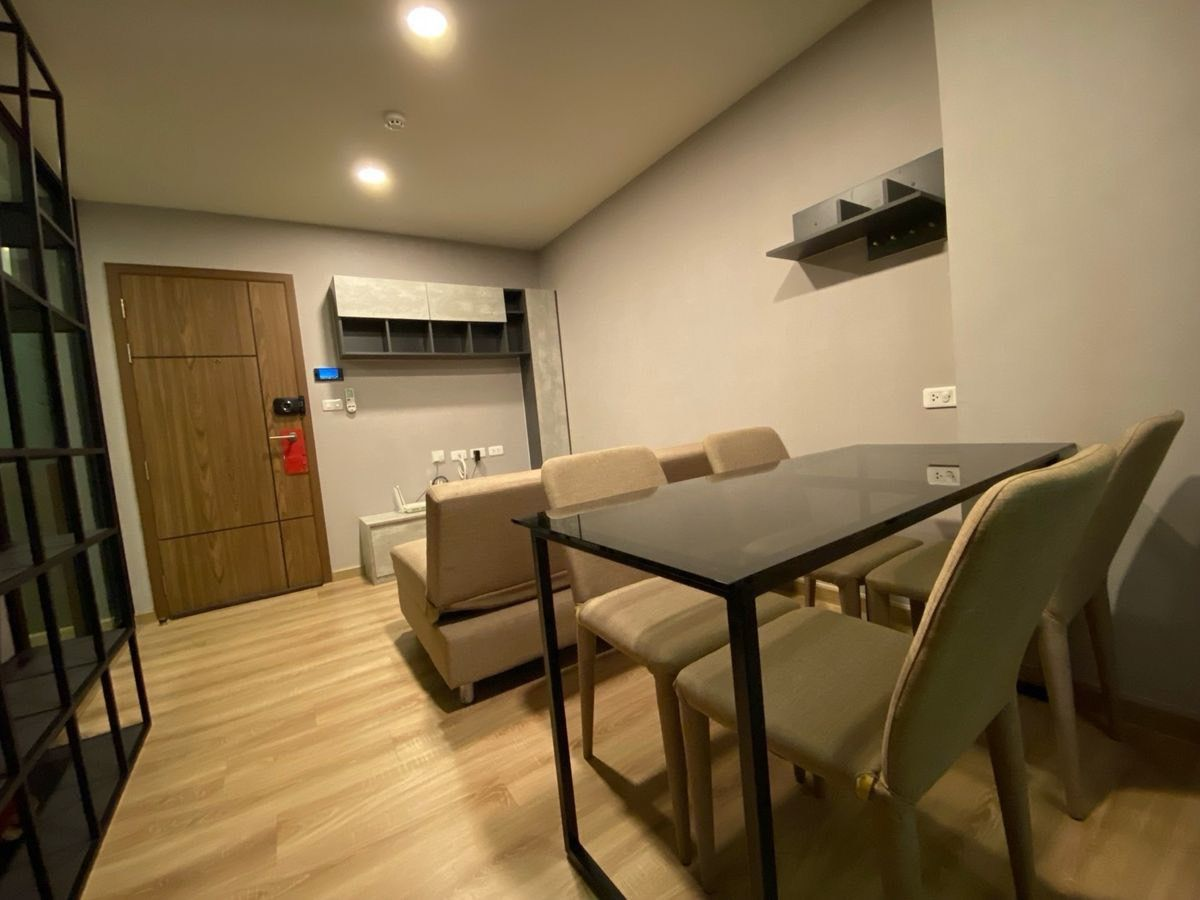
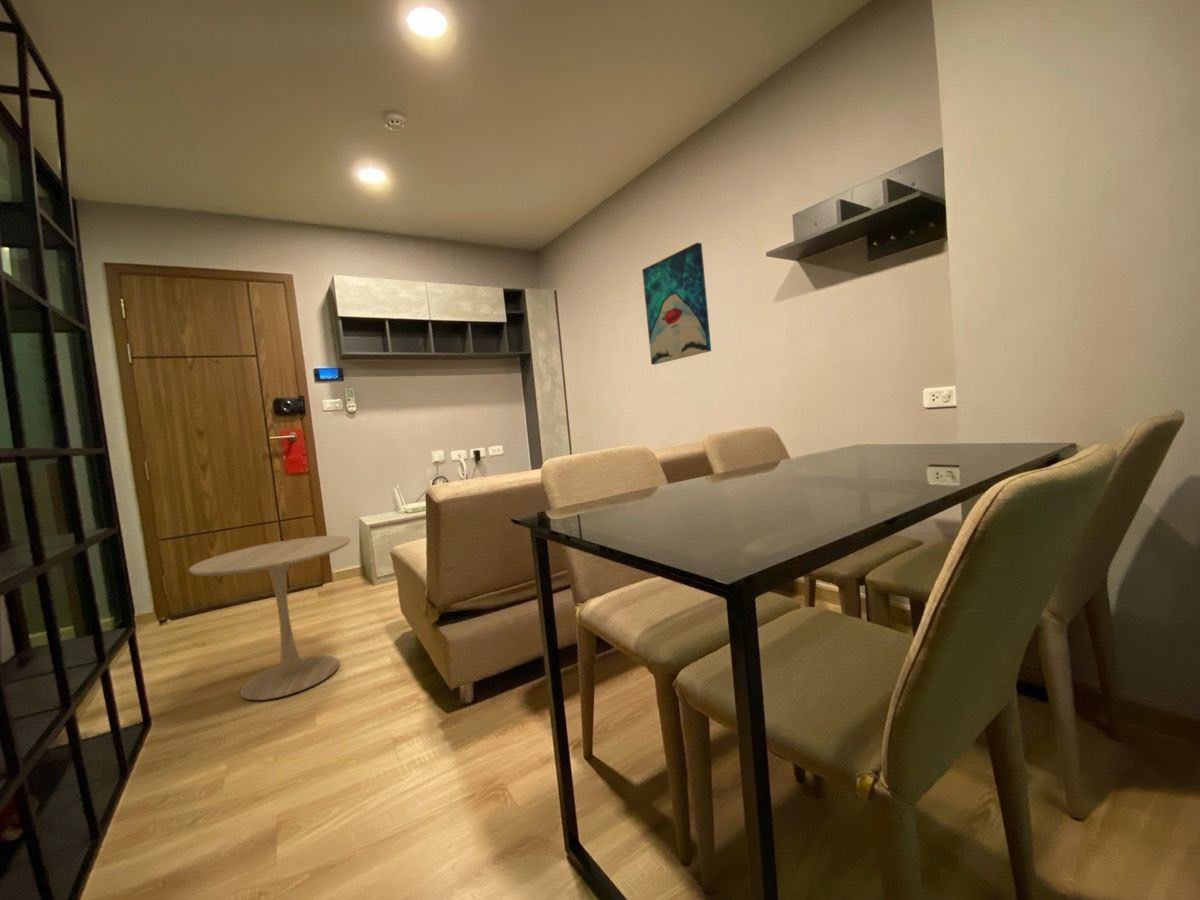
+ wall art (674, 307)
+ side table (283, 614)
